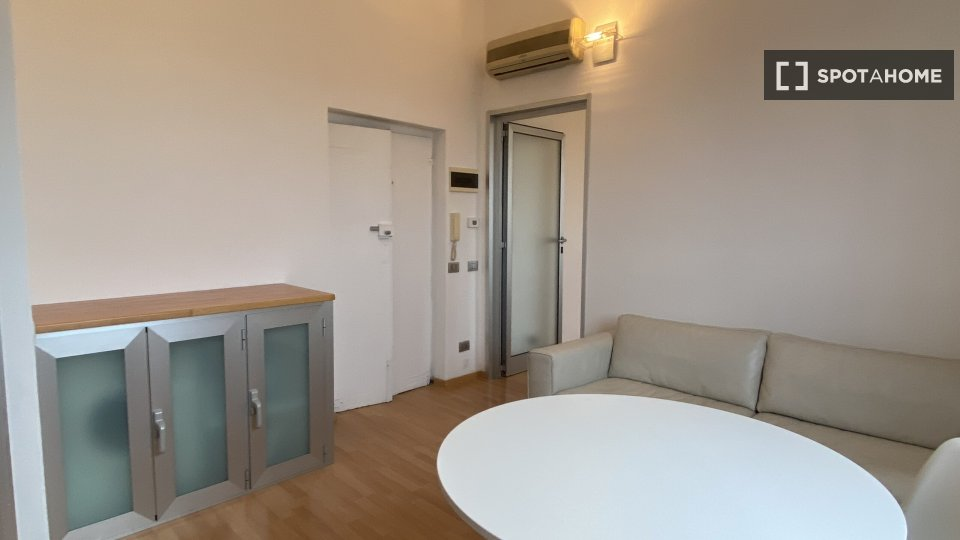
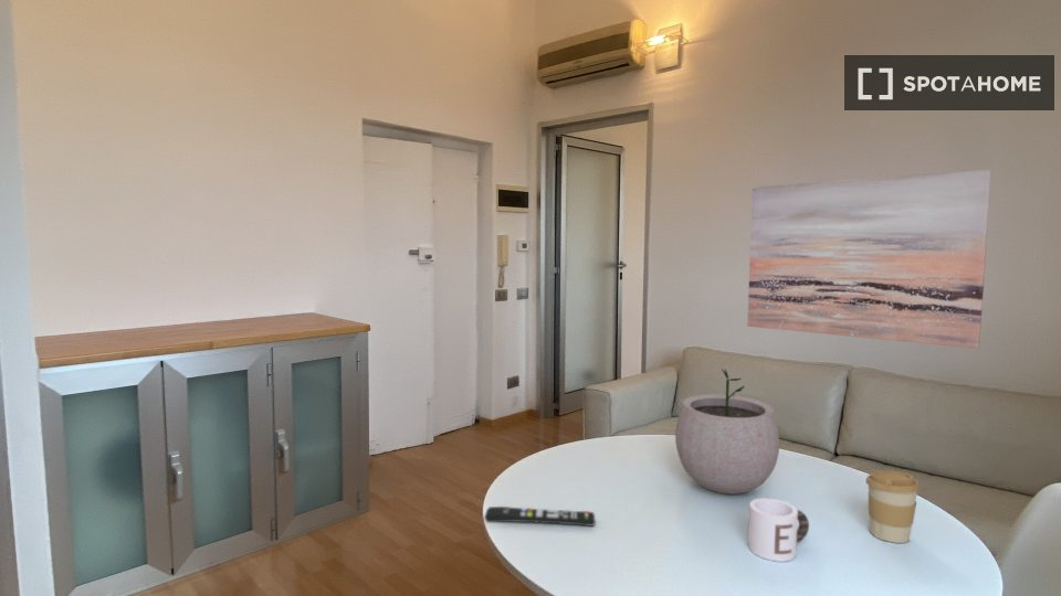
+ mug (780, 528)
+ coffee cup (891, 503)
+ plant pot (726, 428)
+ wall art (853, 258)
+ remote control (539, 515)
